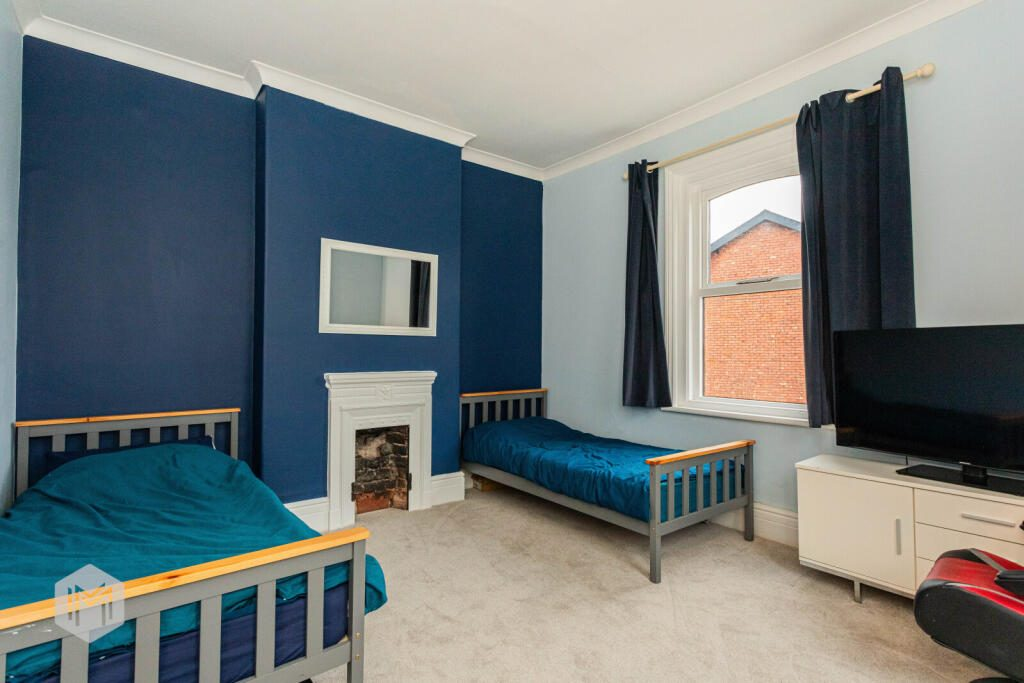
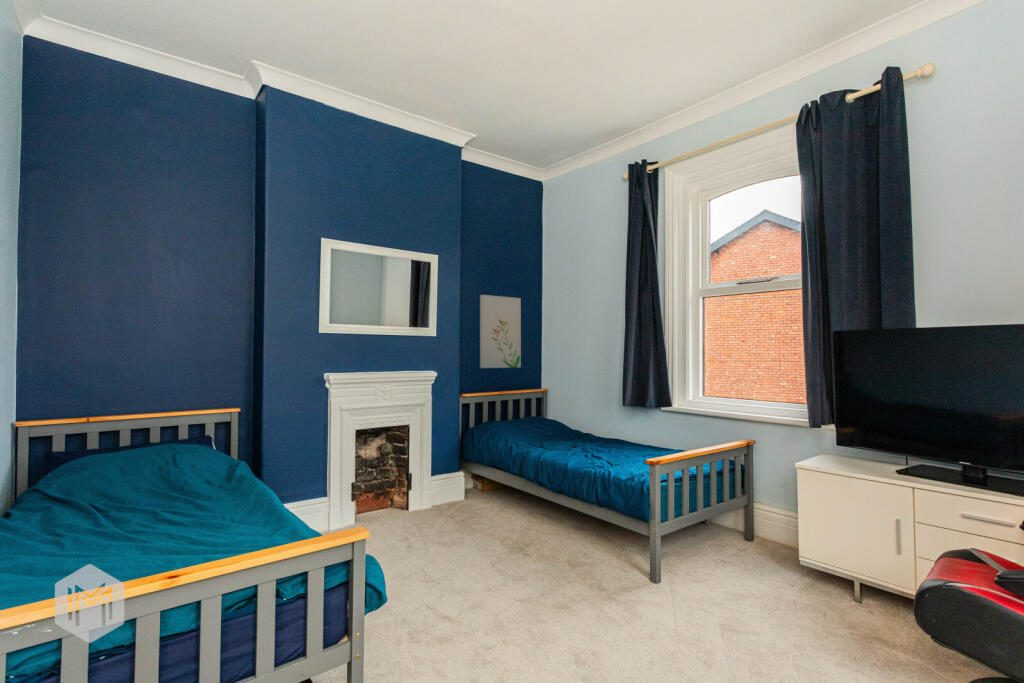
+ wall art (500, 332)
